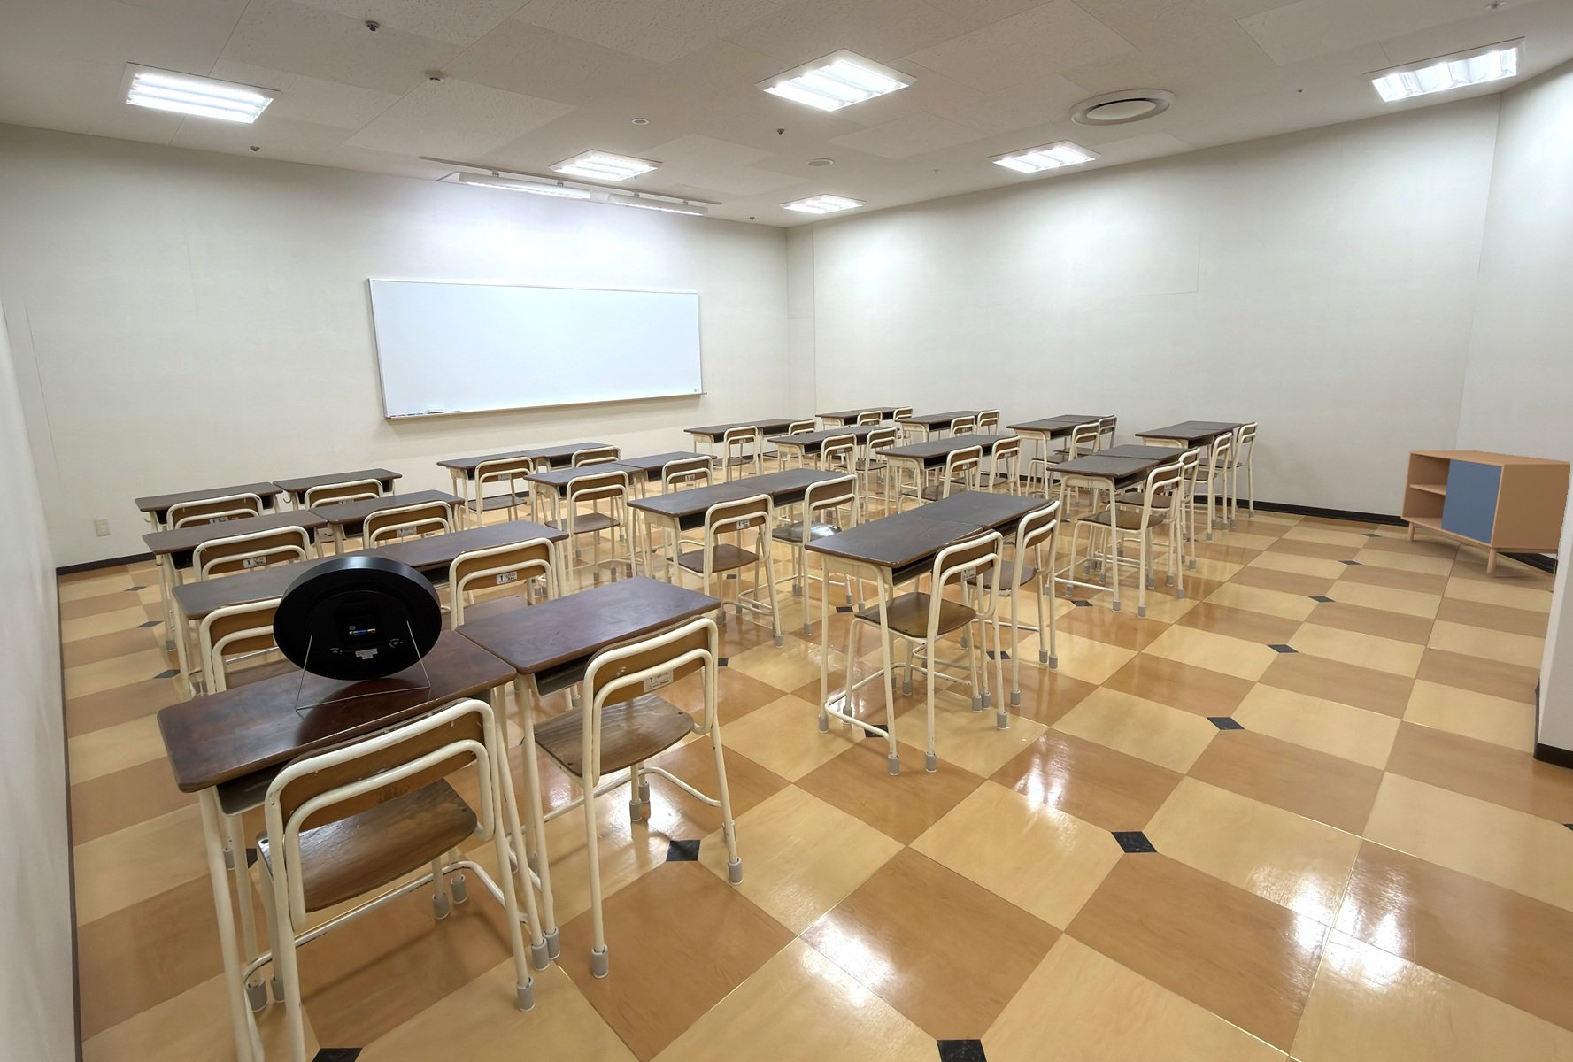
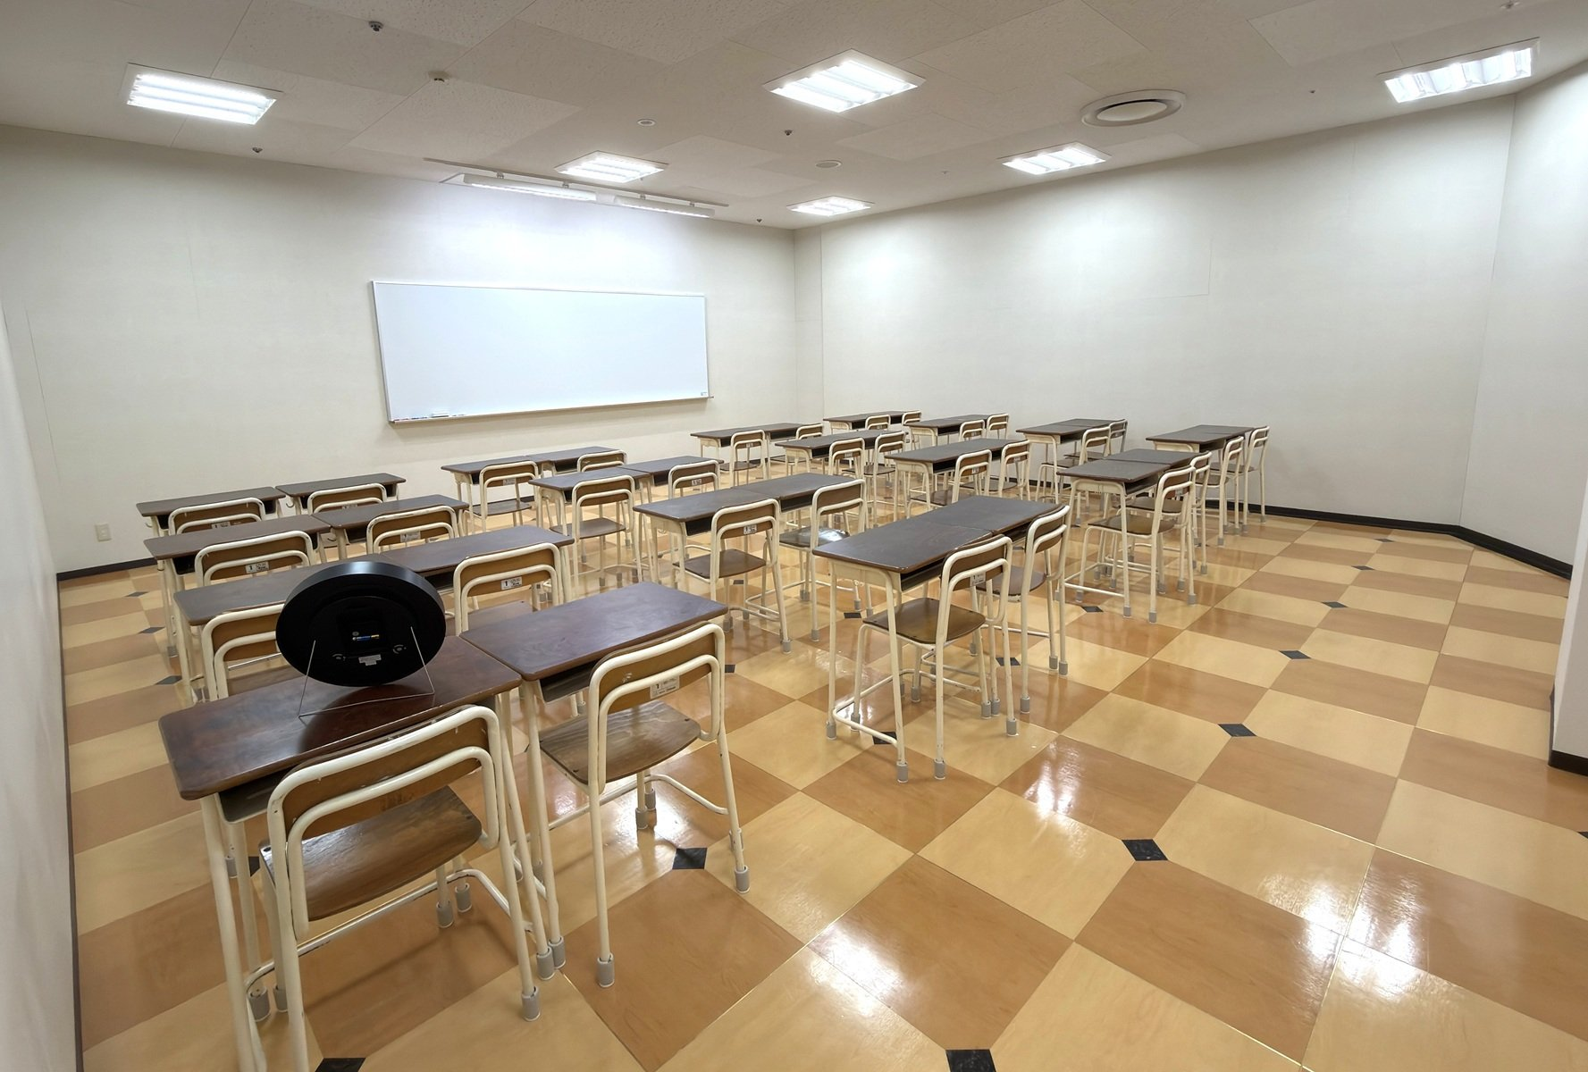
- storage cabinet (1481, 507)
